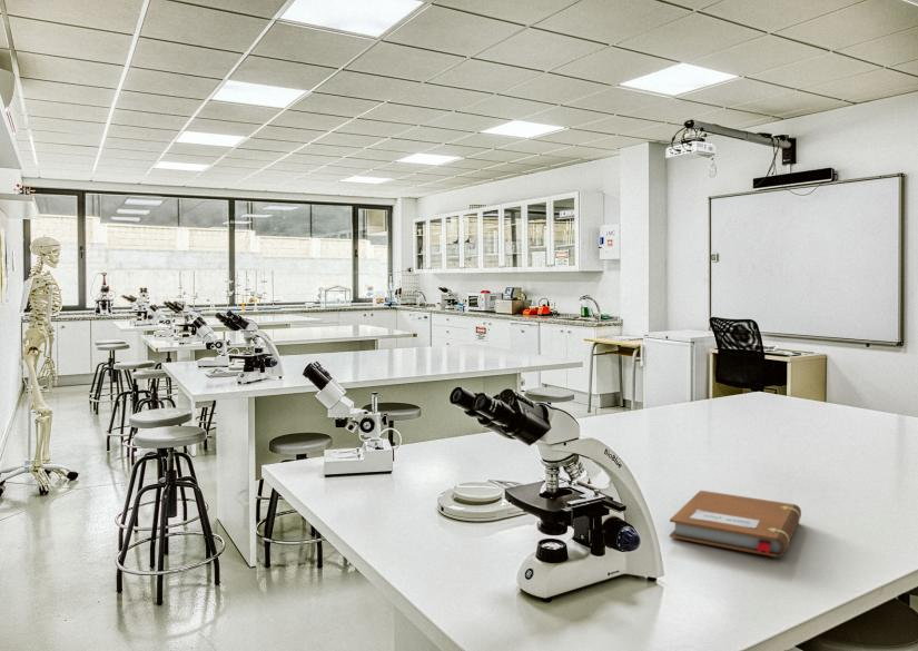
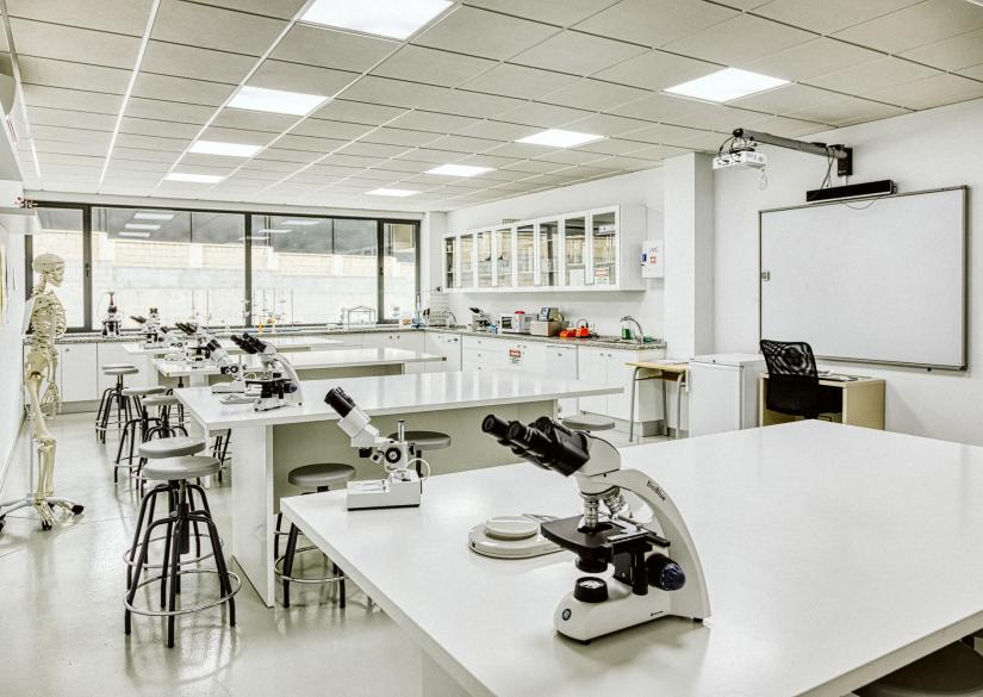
- notebook (737, 521)
